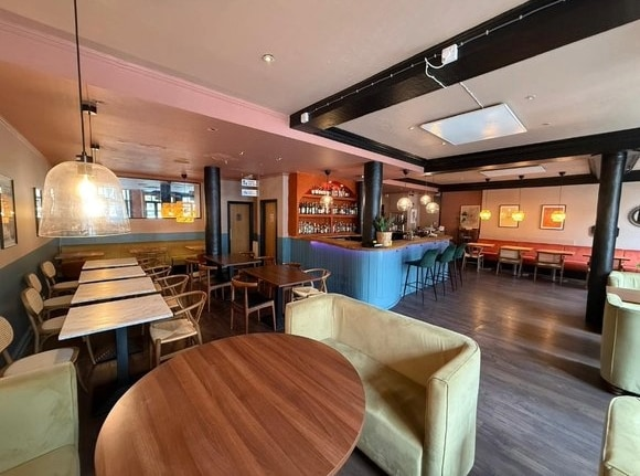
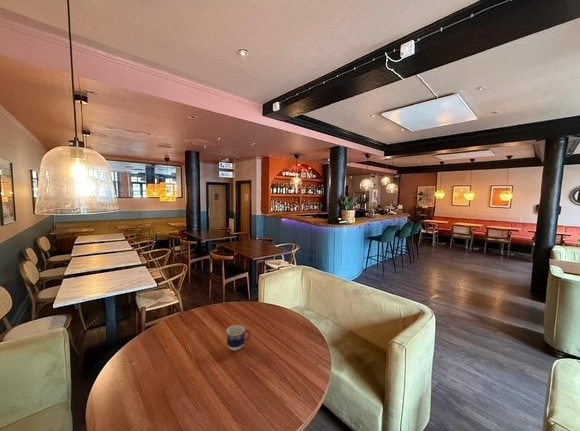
+ cup (238, 338)
